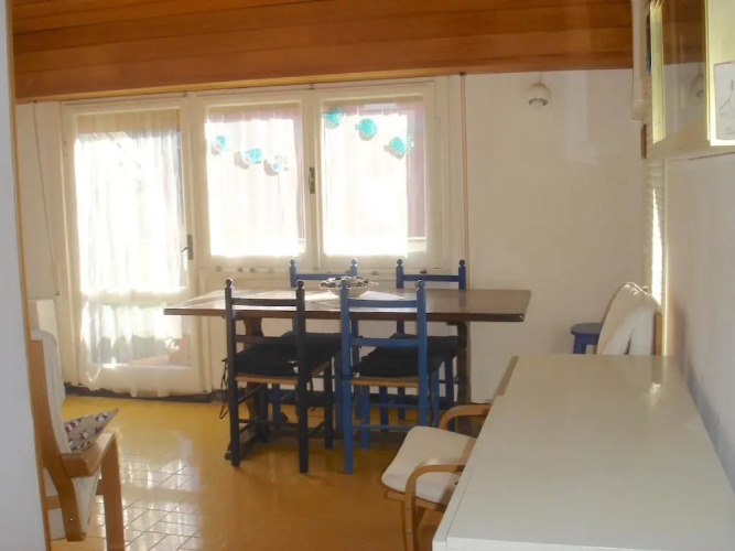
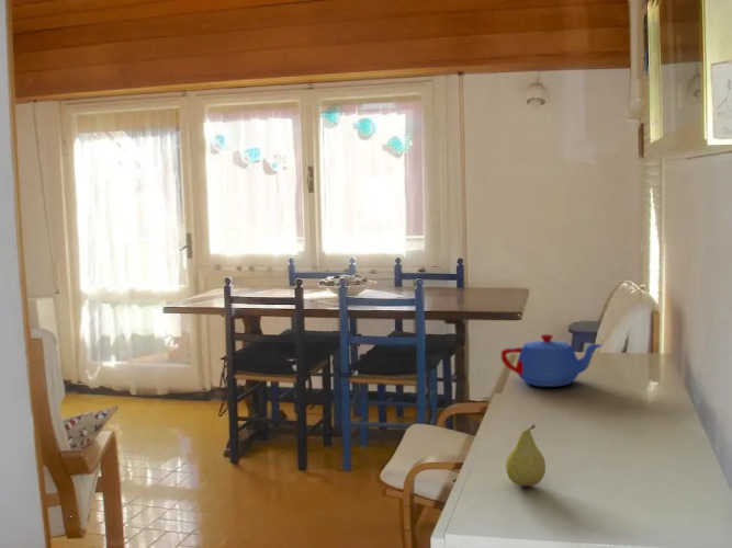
+ fruit (526, 452)
+ teapot (550, 358)
